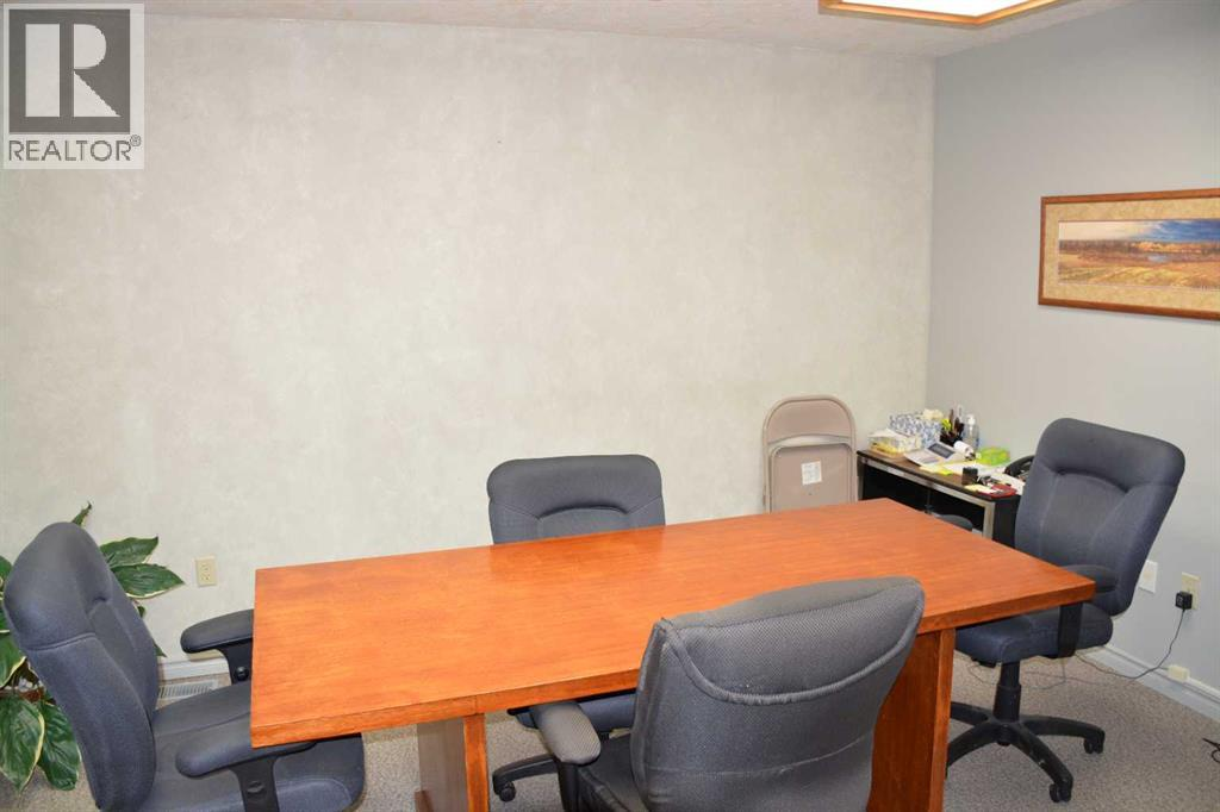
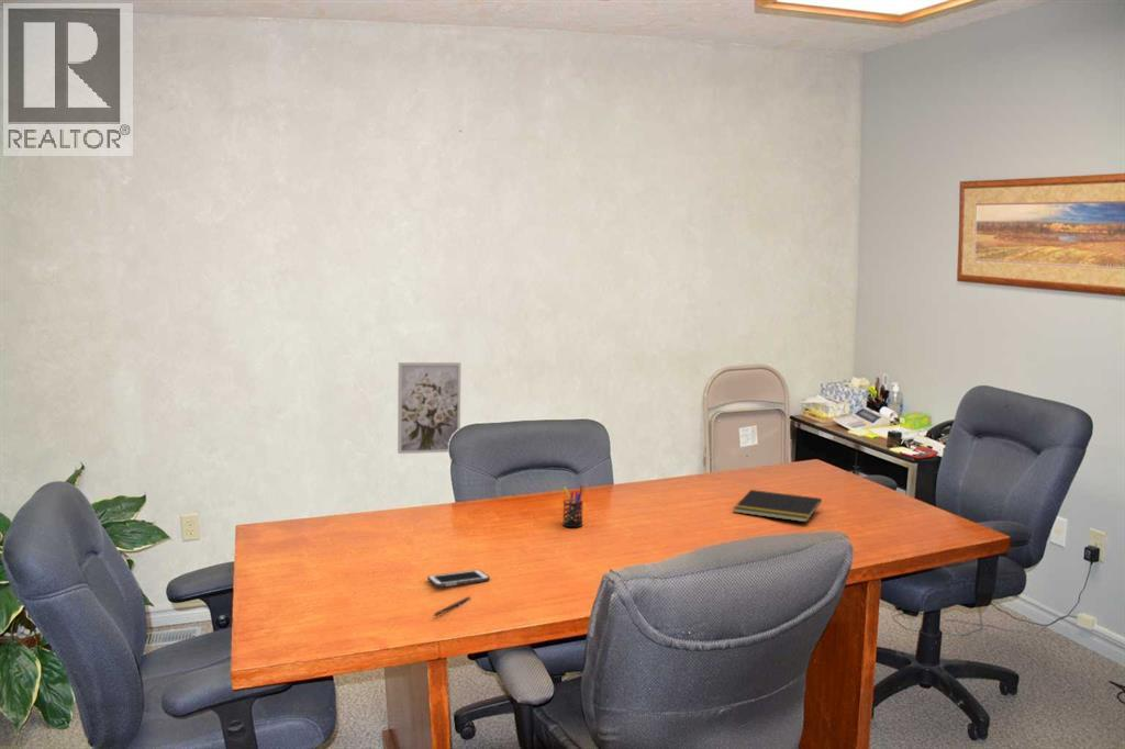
+ wall art (428, 407)
+ pen (452, 606)
+ cell phone (458, 578)
+ pen holder (575, 504)
+ notepad (777, 505)
